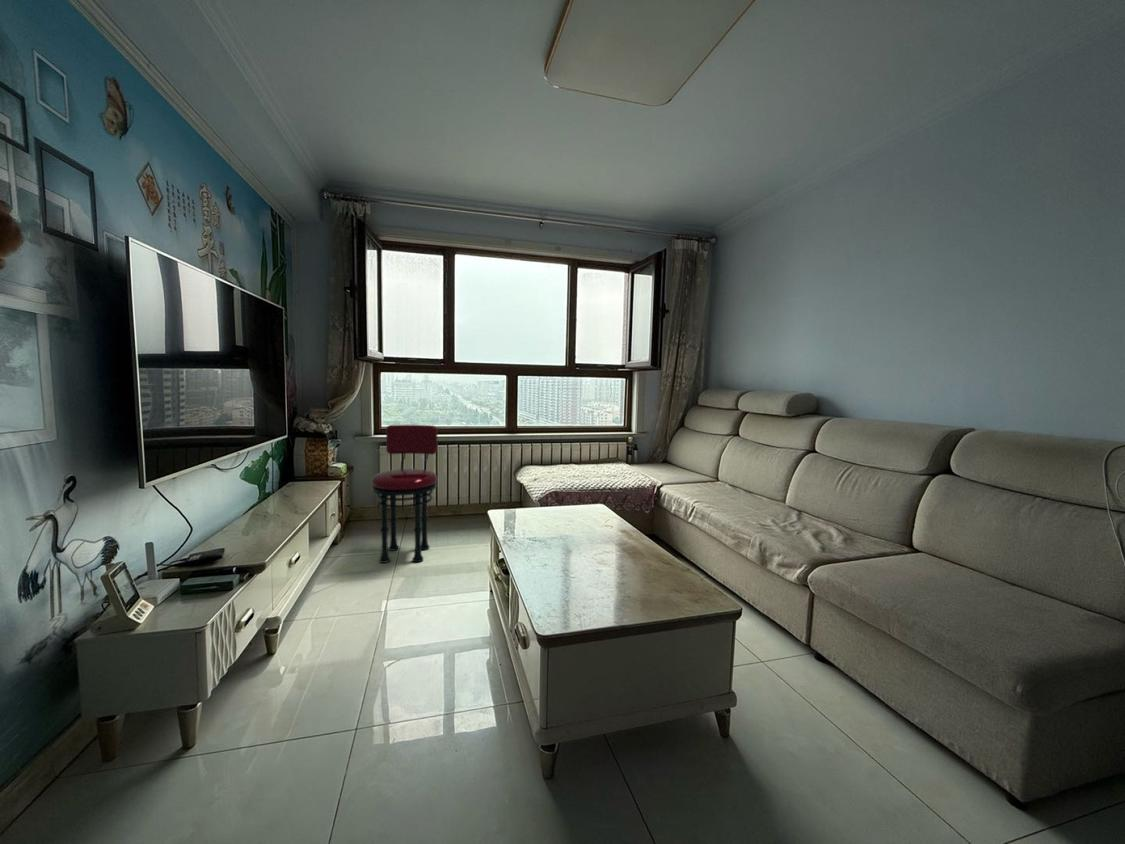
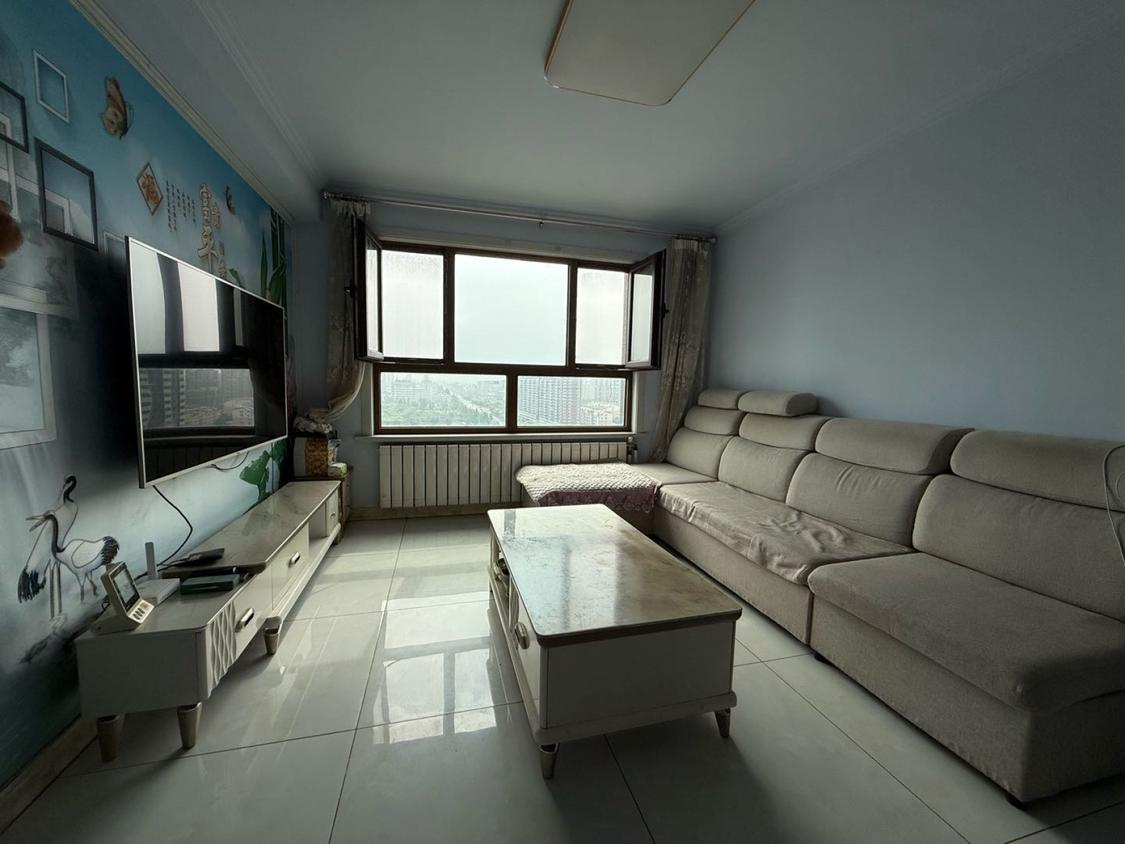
- stool (407, 490)
